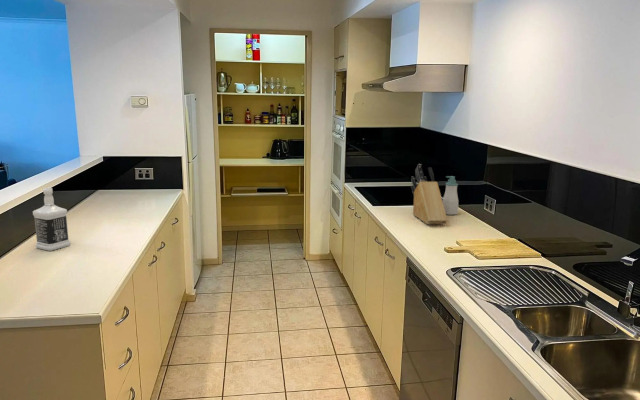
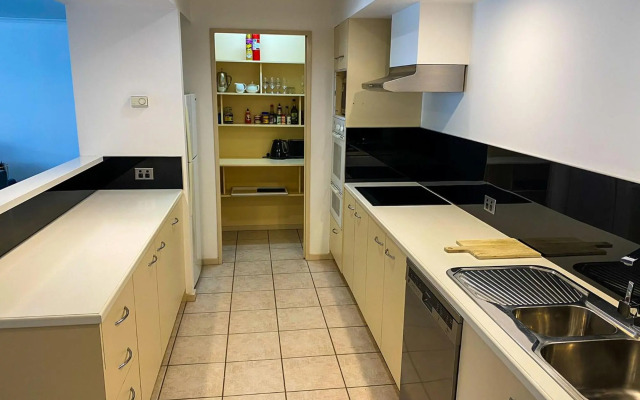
- soap bottle (450, 195)
- knife block (428, 192)
- bottle (50, 217)
